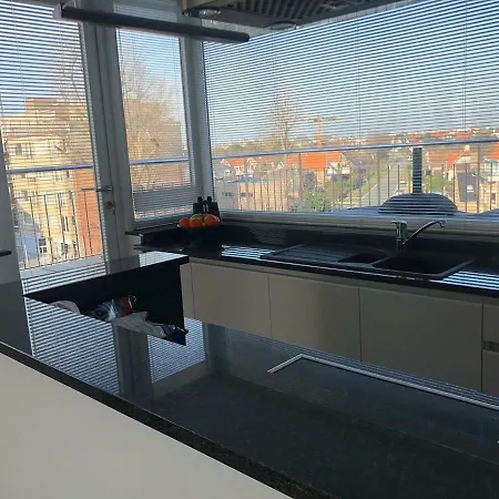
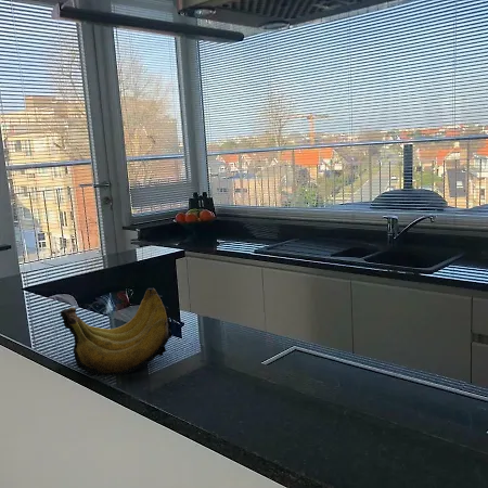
+ banana bunch (127, 329)
